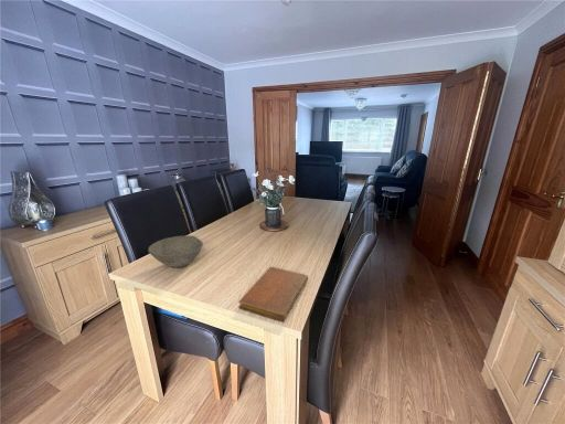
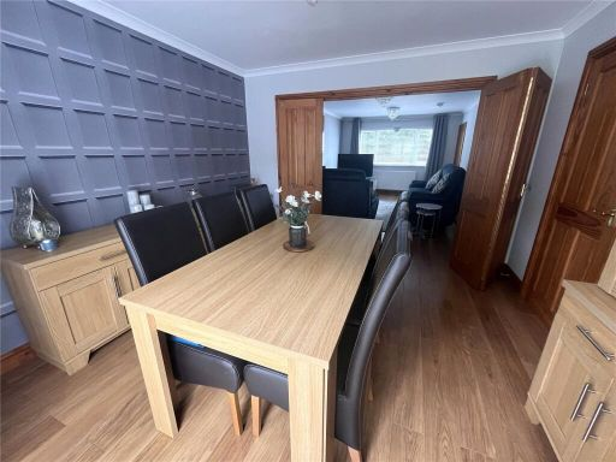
- bowl (178, 253)
- notebook (276, 289)
